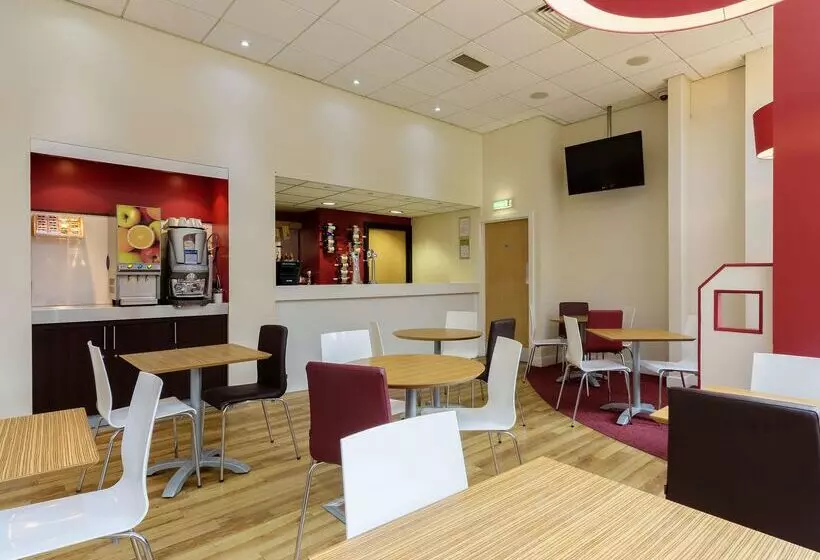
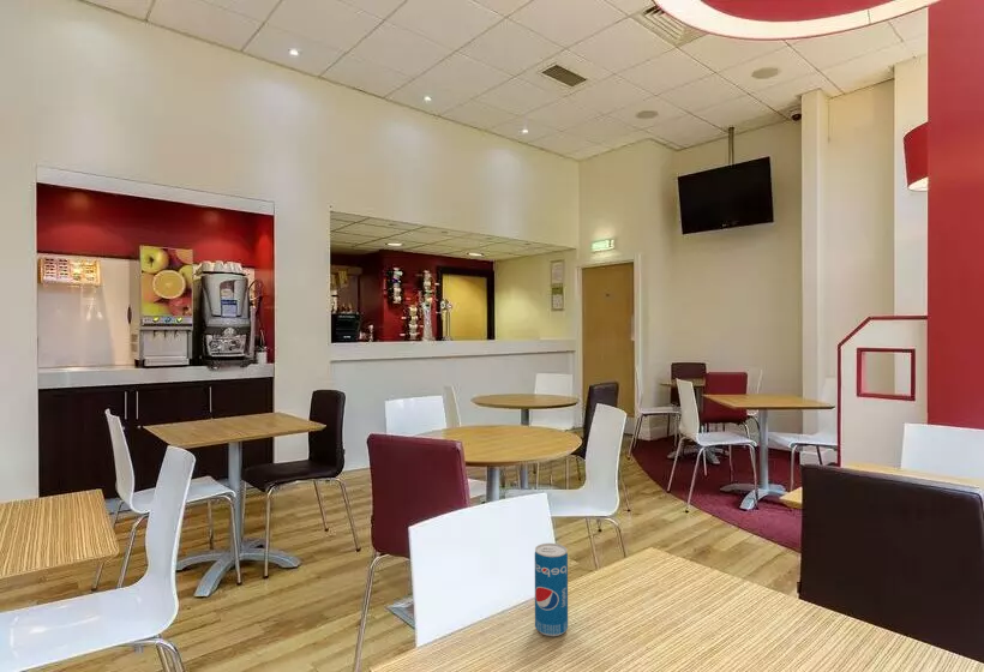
+ beverage can (551, 588)
